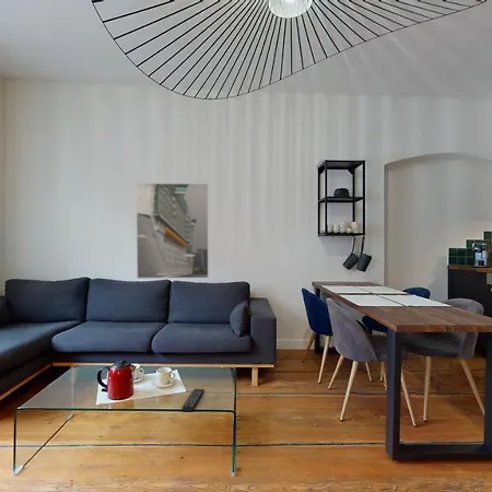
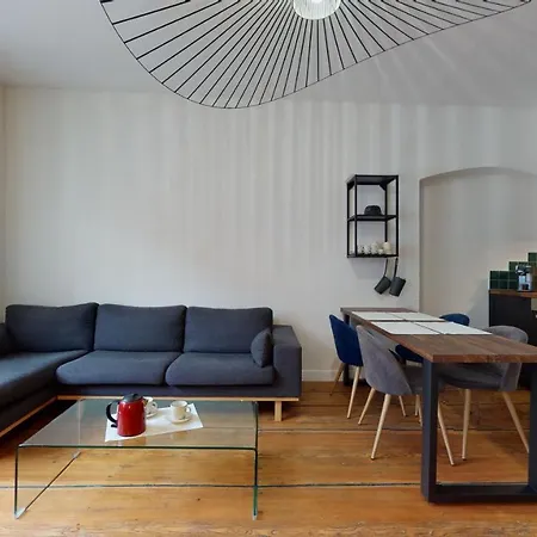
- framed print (173, 231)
- remote control (194, 399)
